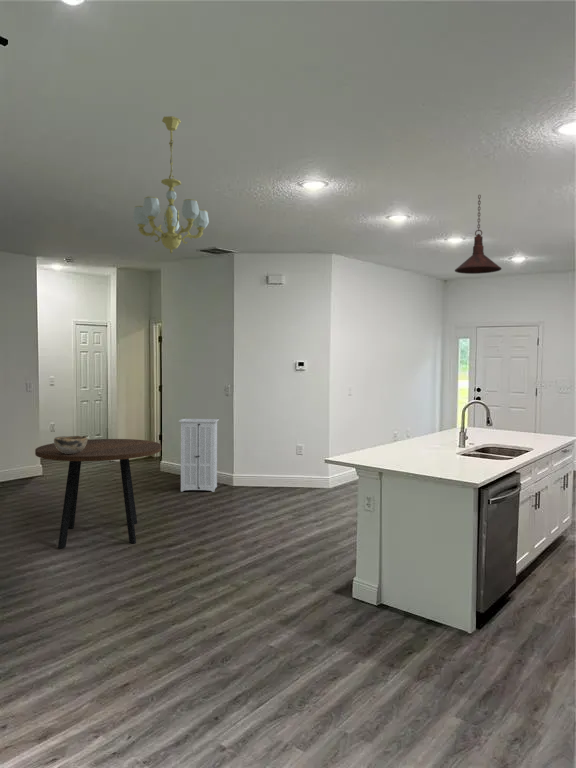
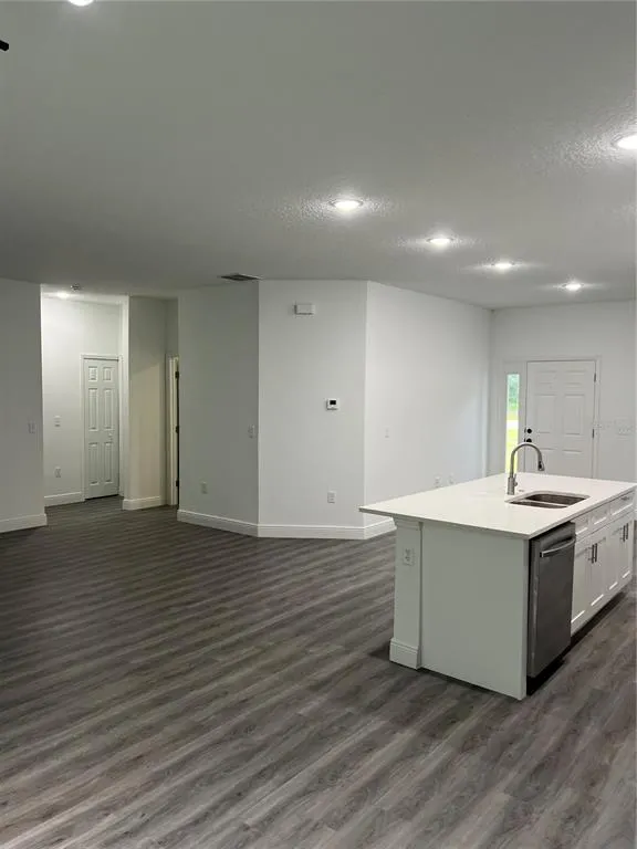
- storage cabinet (199, 454)
- chandelier (171, 187)
- decorative bowl (70, 445)
- pendant light (478, 234)
- dining table (78, 485)
